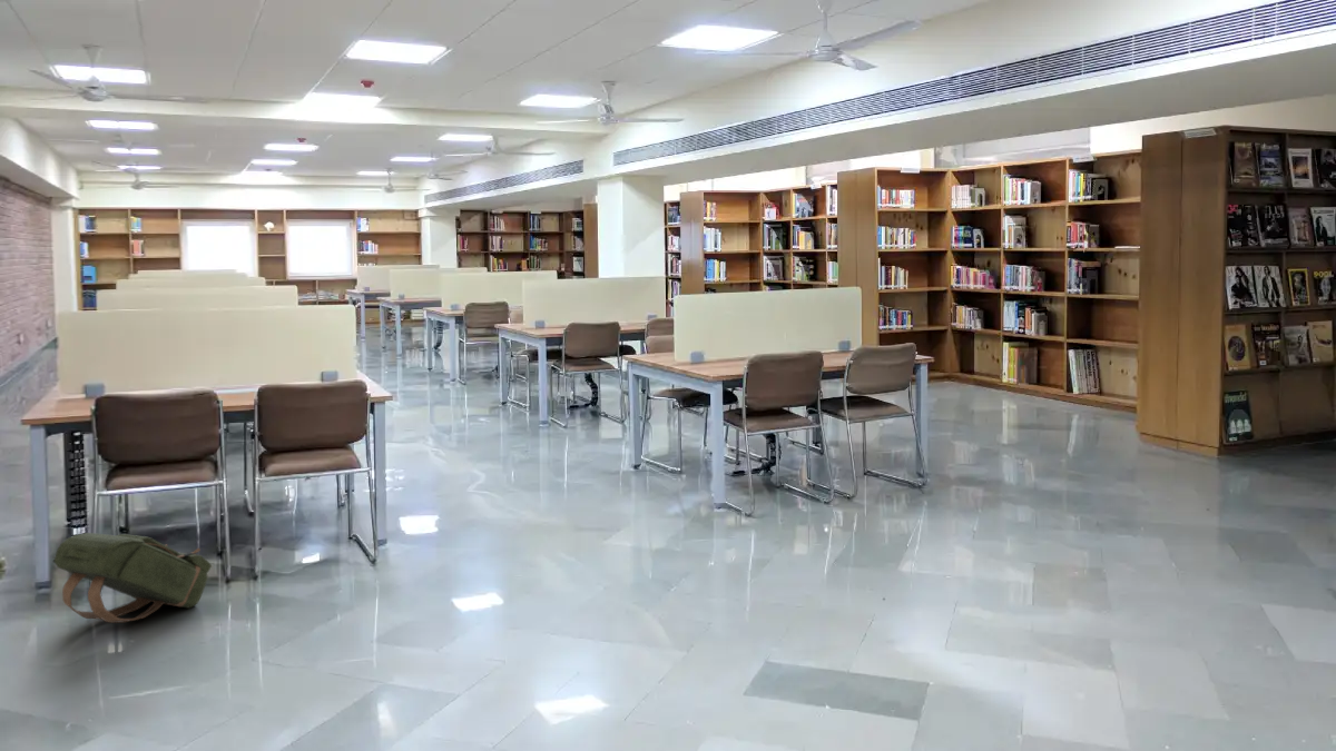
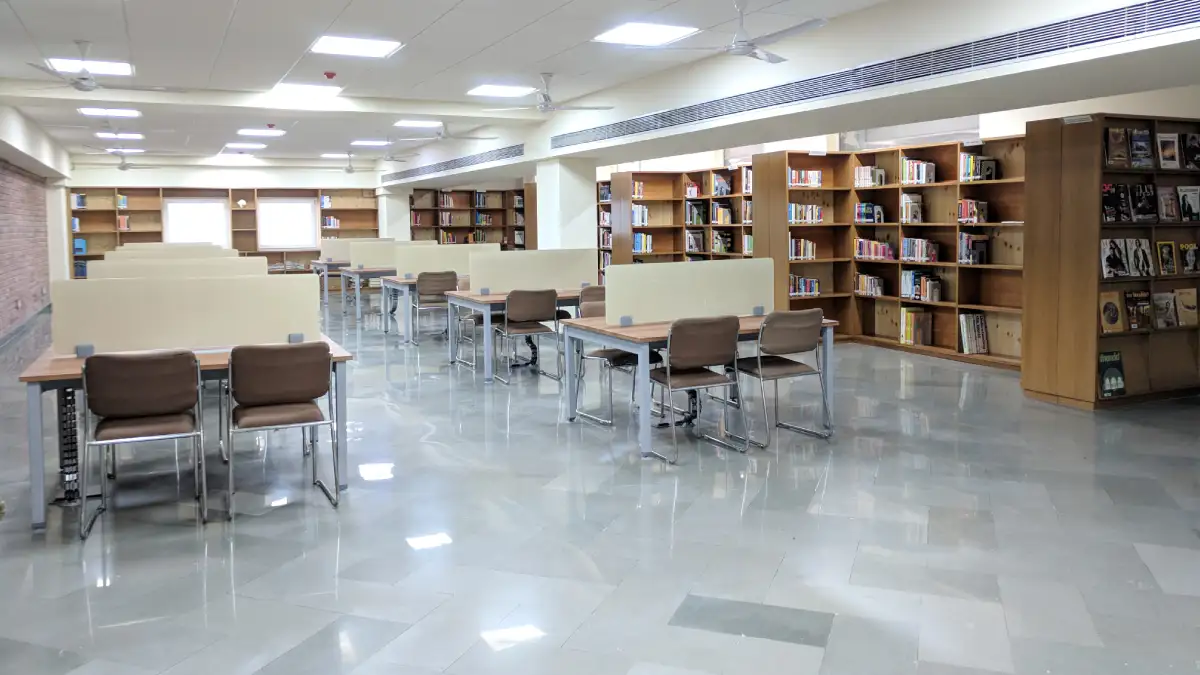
- backpack (134, 572)
